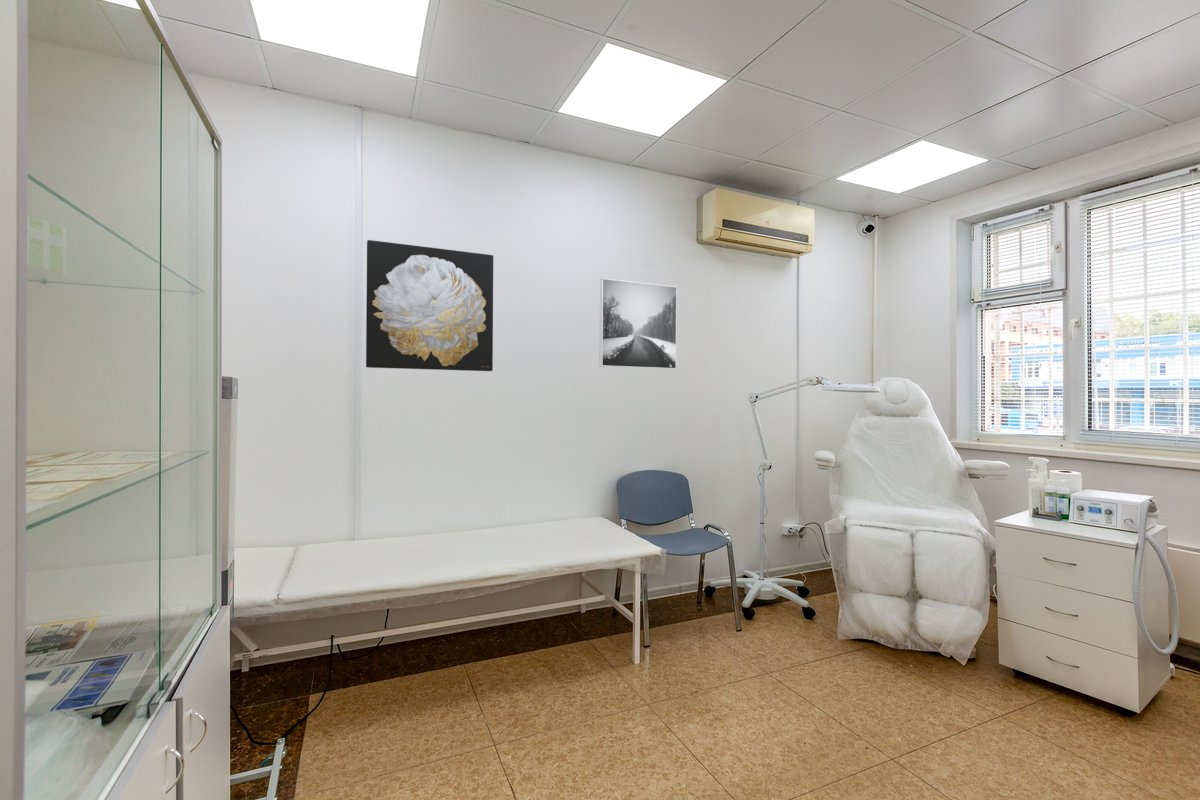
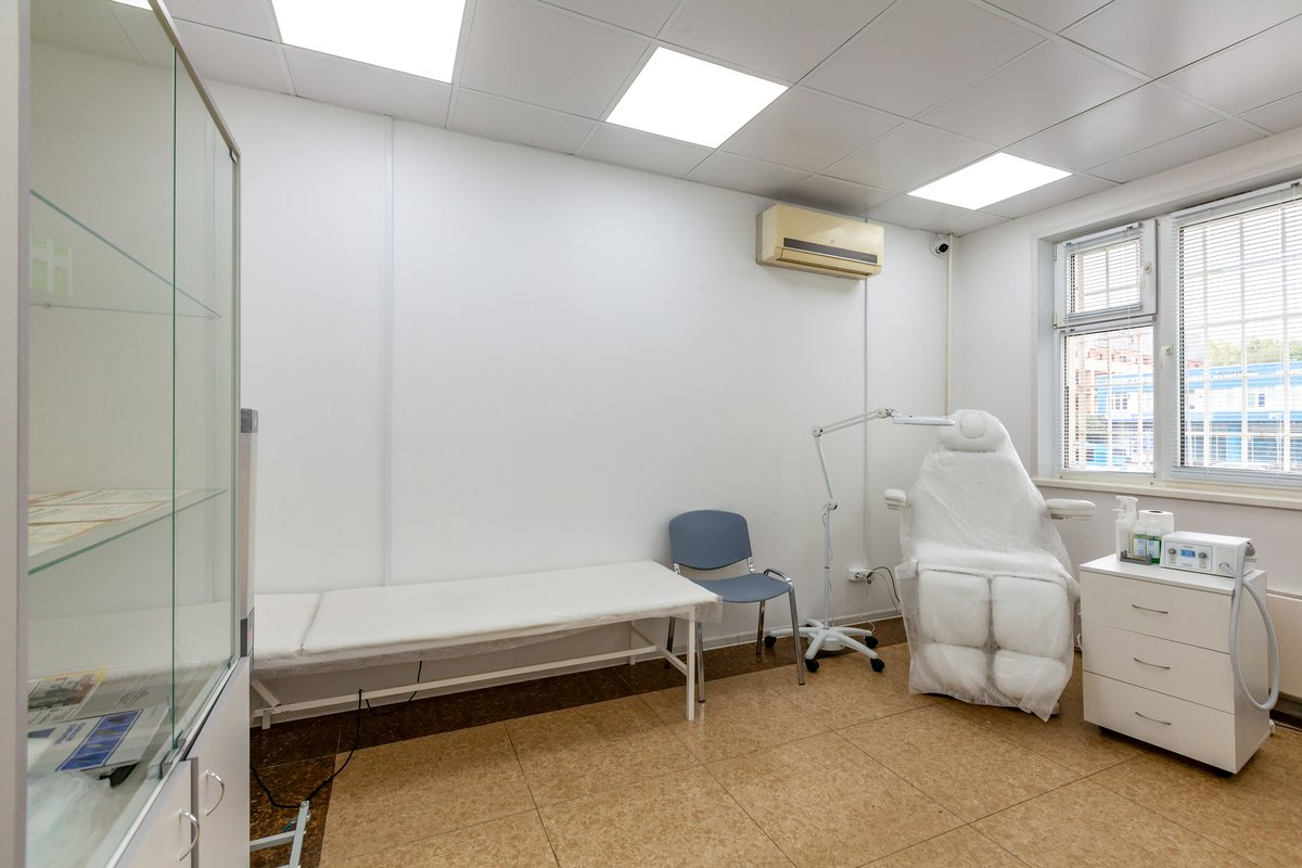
- wall art (432, 309)
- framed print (639, 325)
